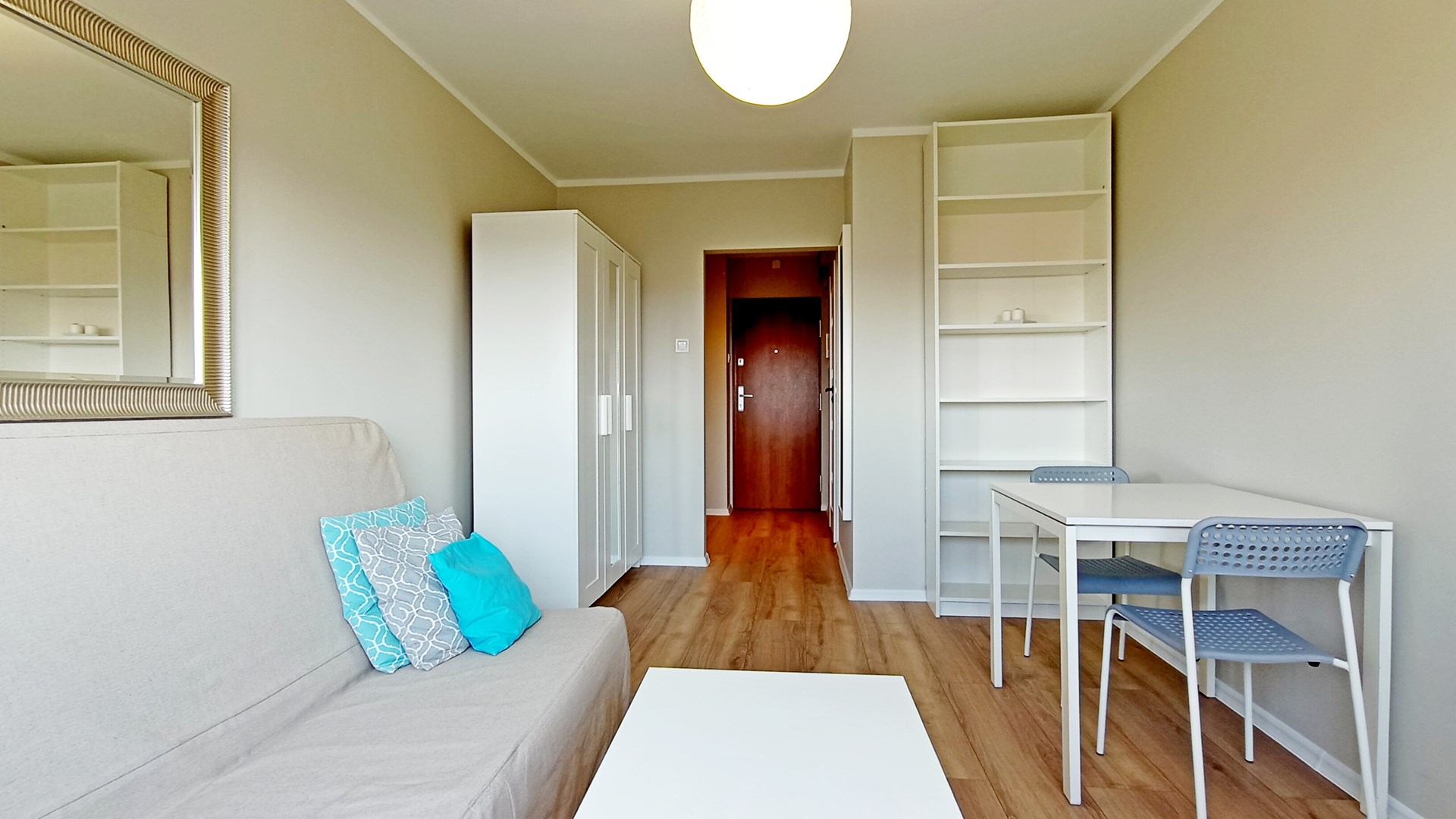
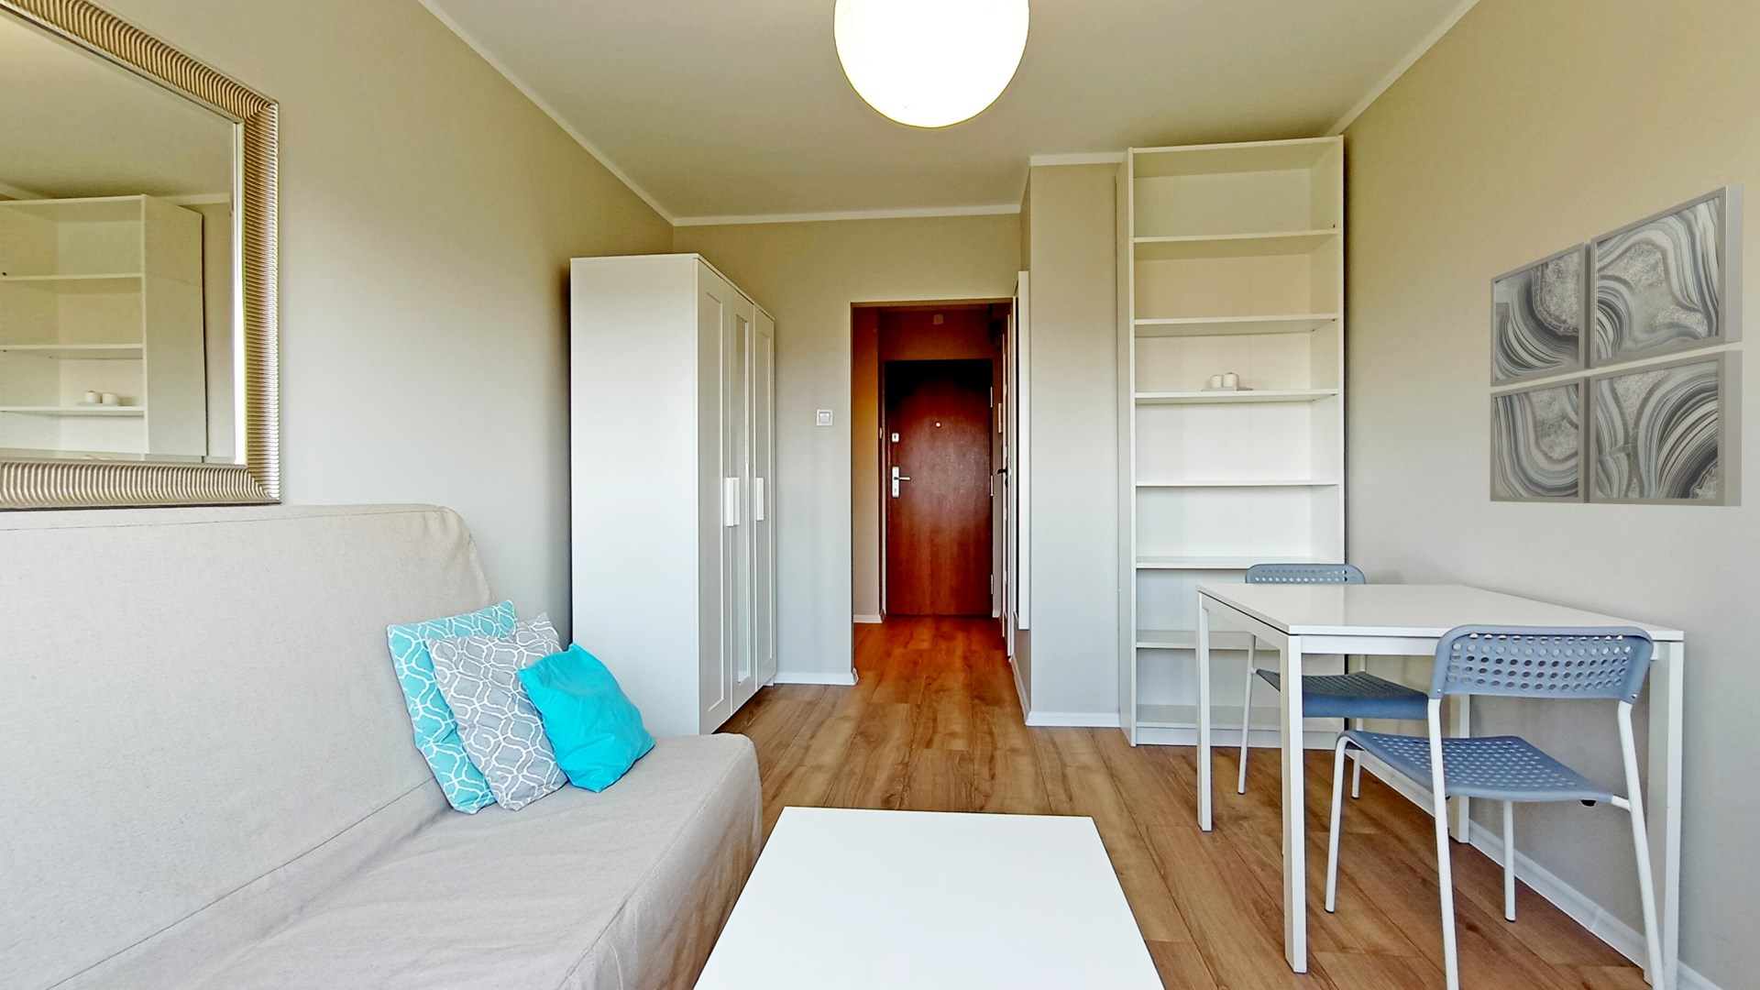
+ wall art (1594, 374)
